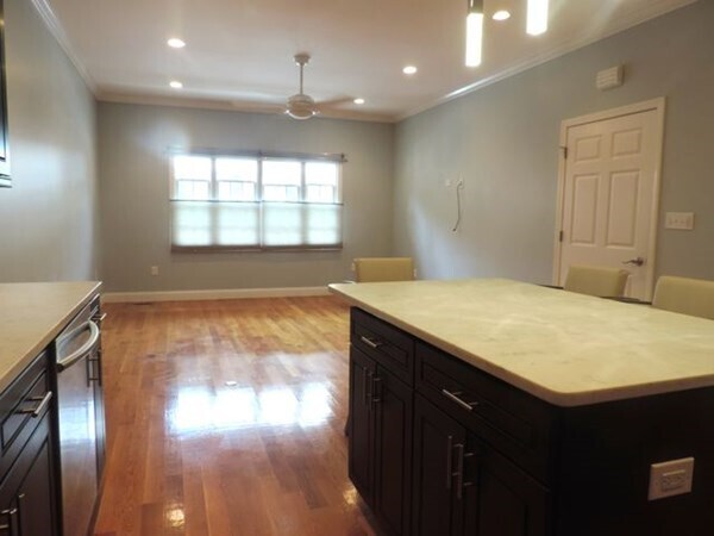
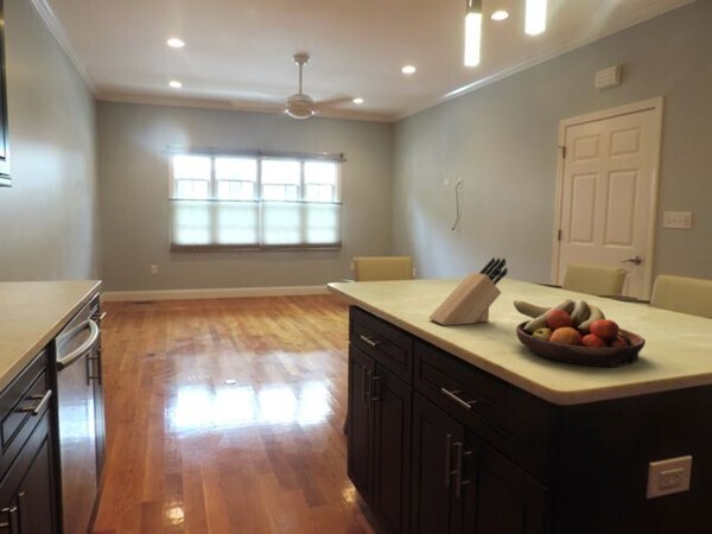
+ fruit bowl (576, 328)
+ knife block (470, 288)
